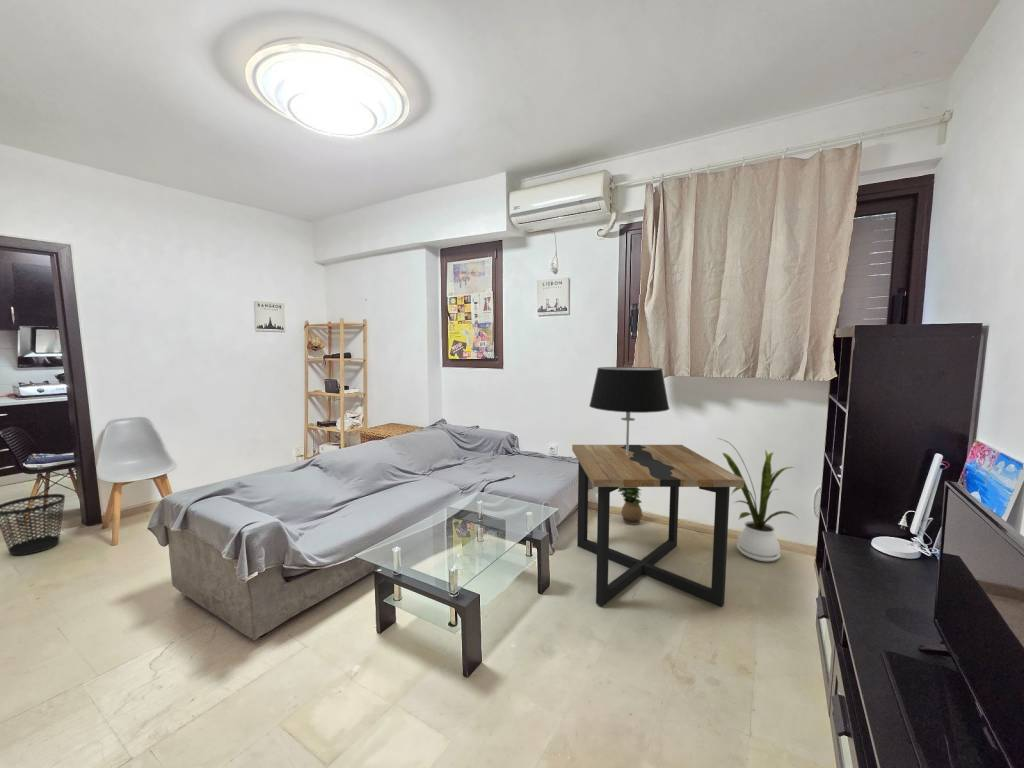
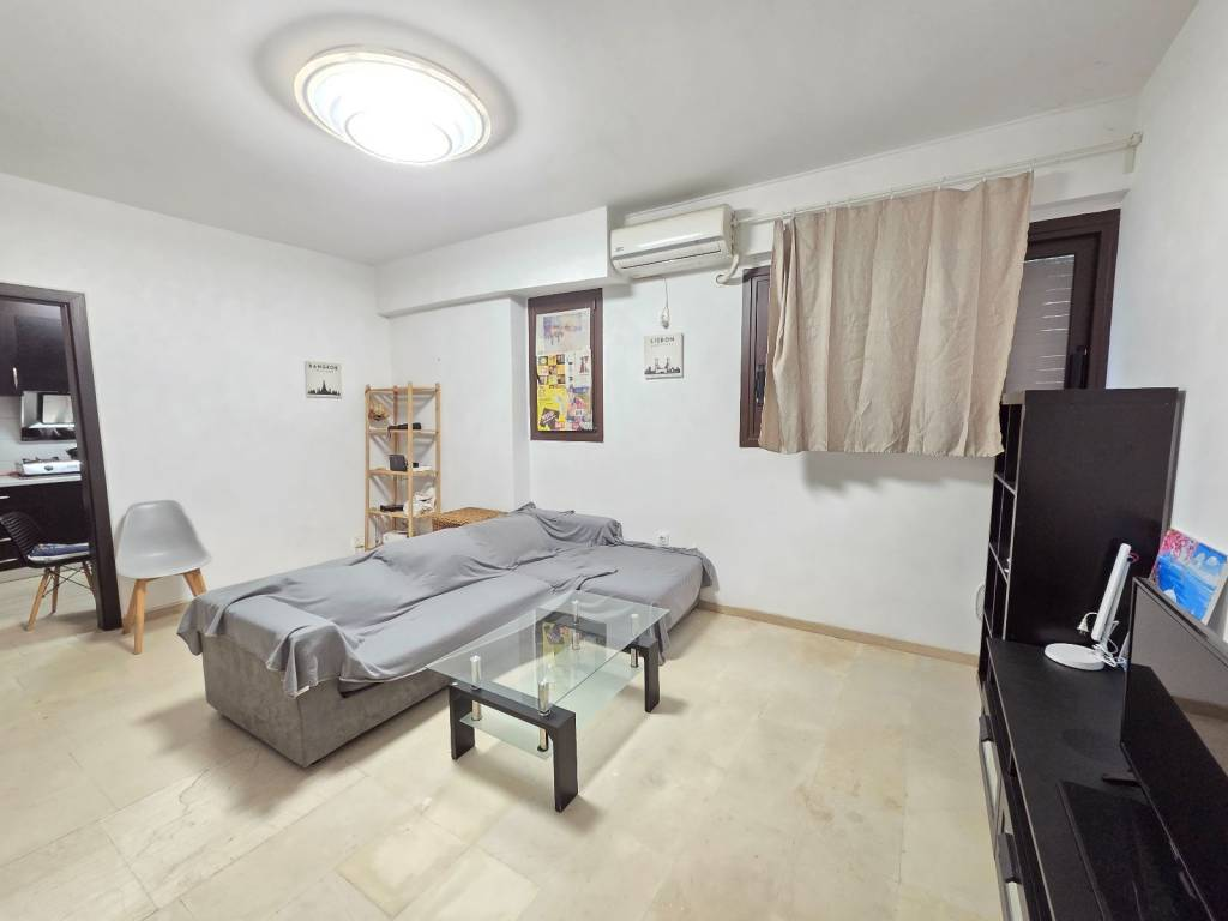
- side table (669, 516)
- potted plant (630, 496)
- wastebasket (32, 526)
- table lamp (628, 411)
- house plant (755, 497)
